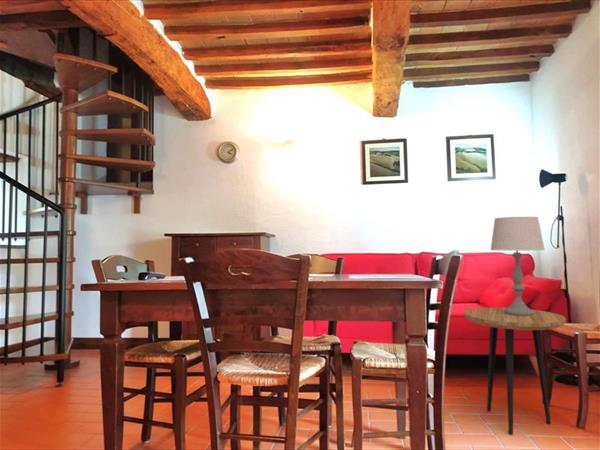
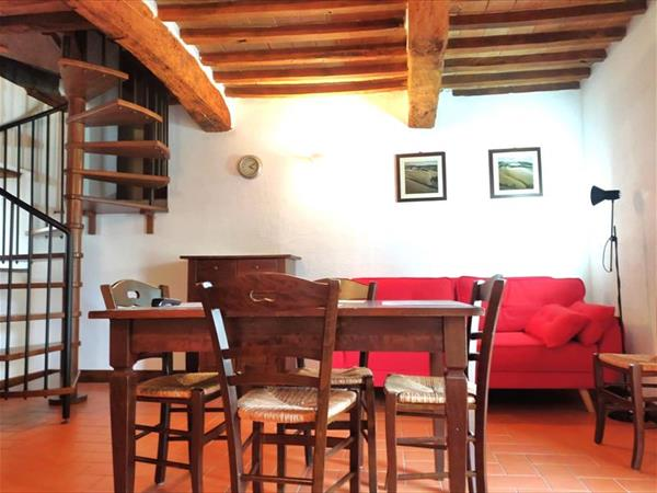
- table lamp (517, 265)
- side table (513, 368)
